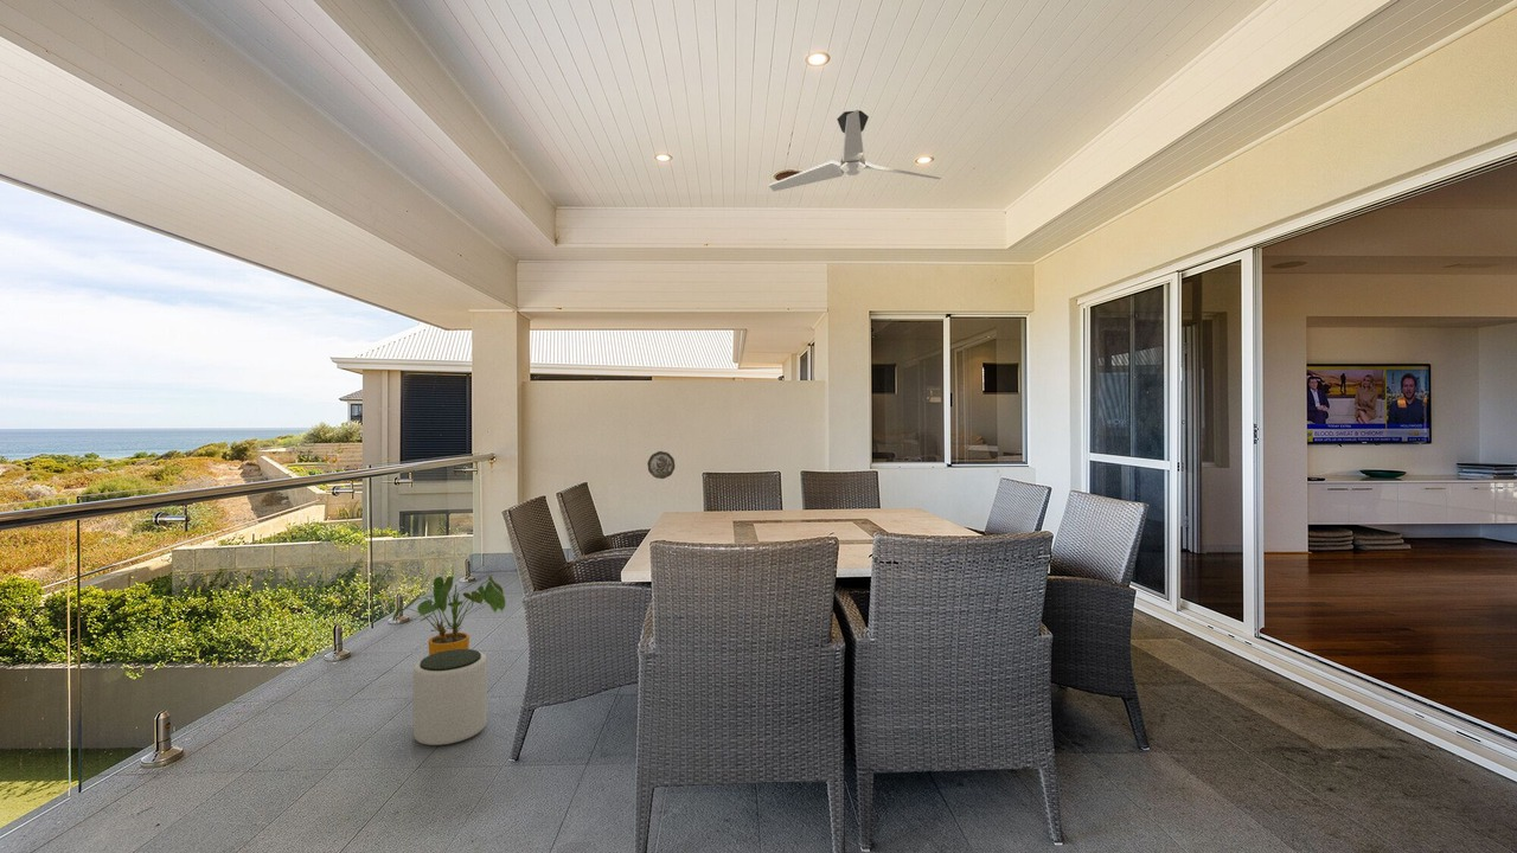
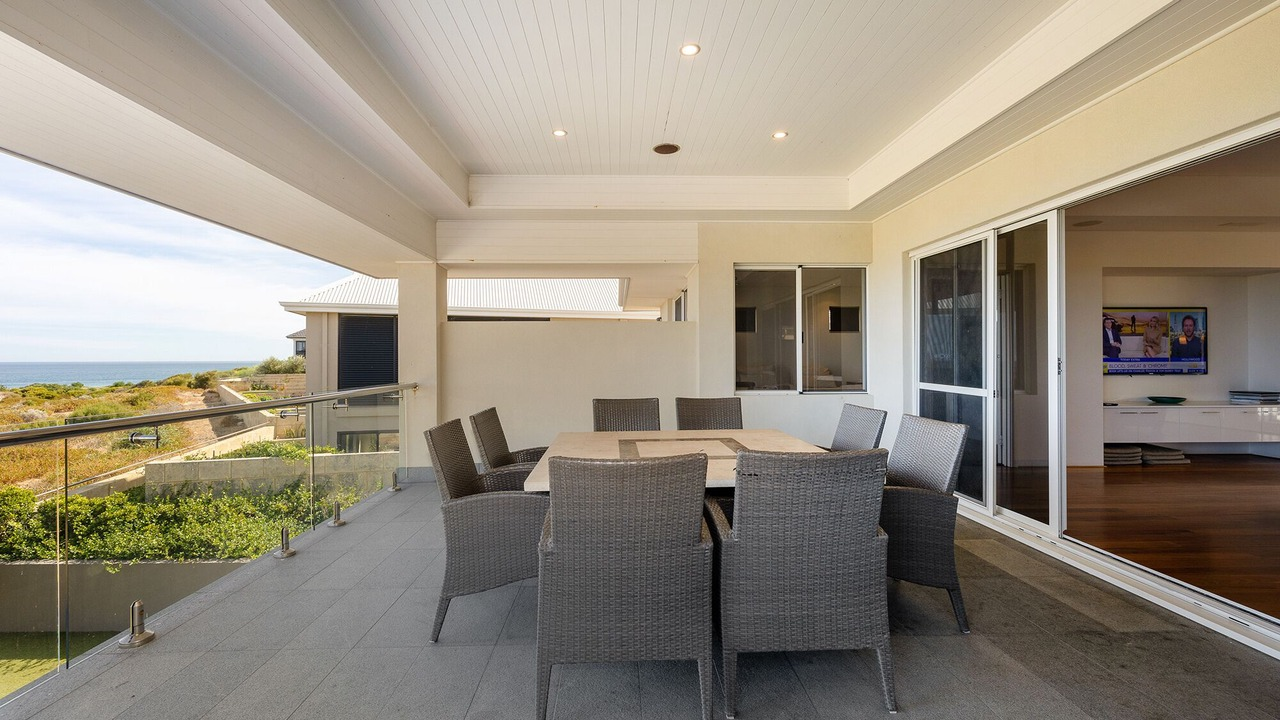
- plant pot (450, 694)
- house plant (453, 626)
- decorative plate (661, 464)
- ceiling fan (852, 134)
